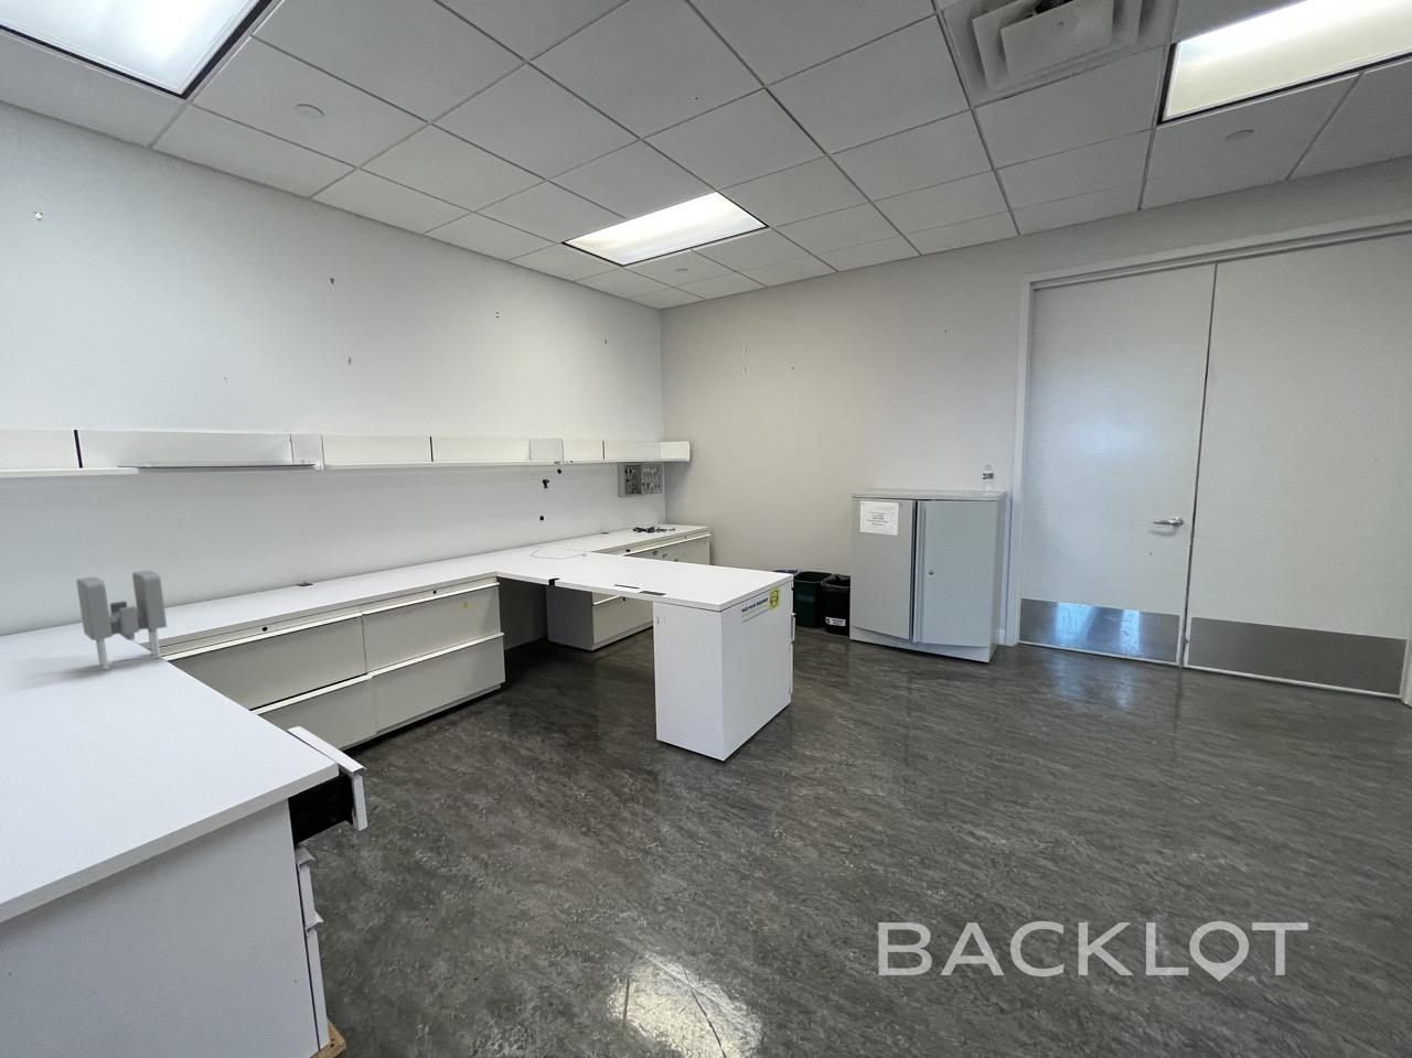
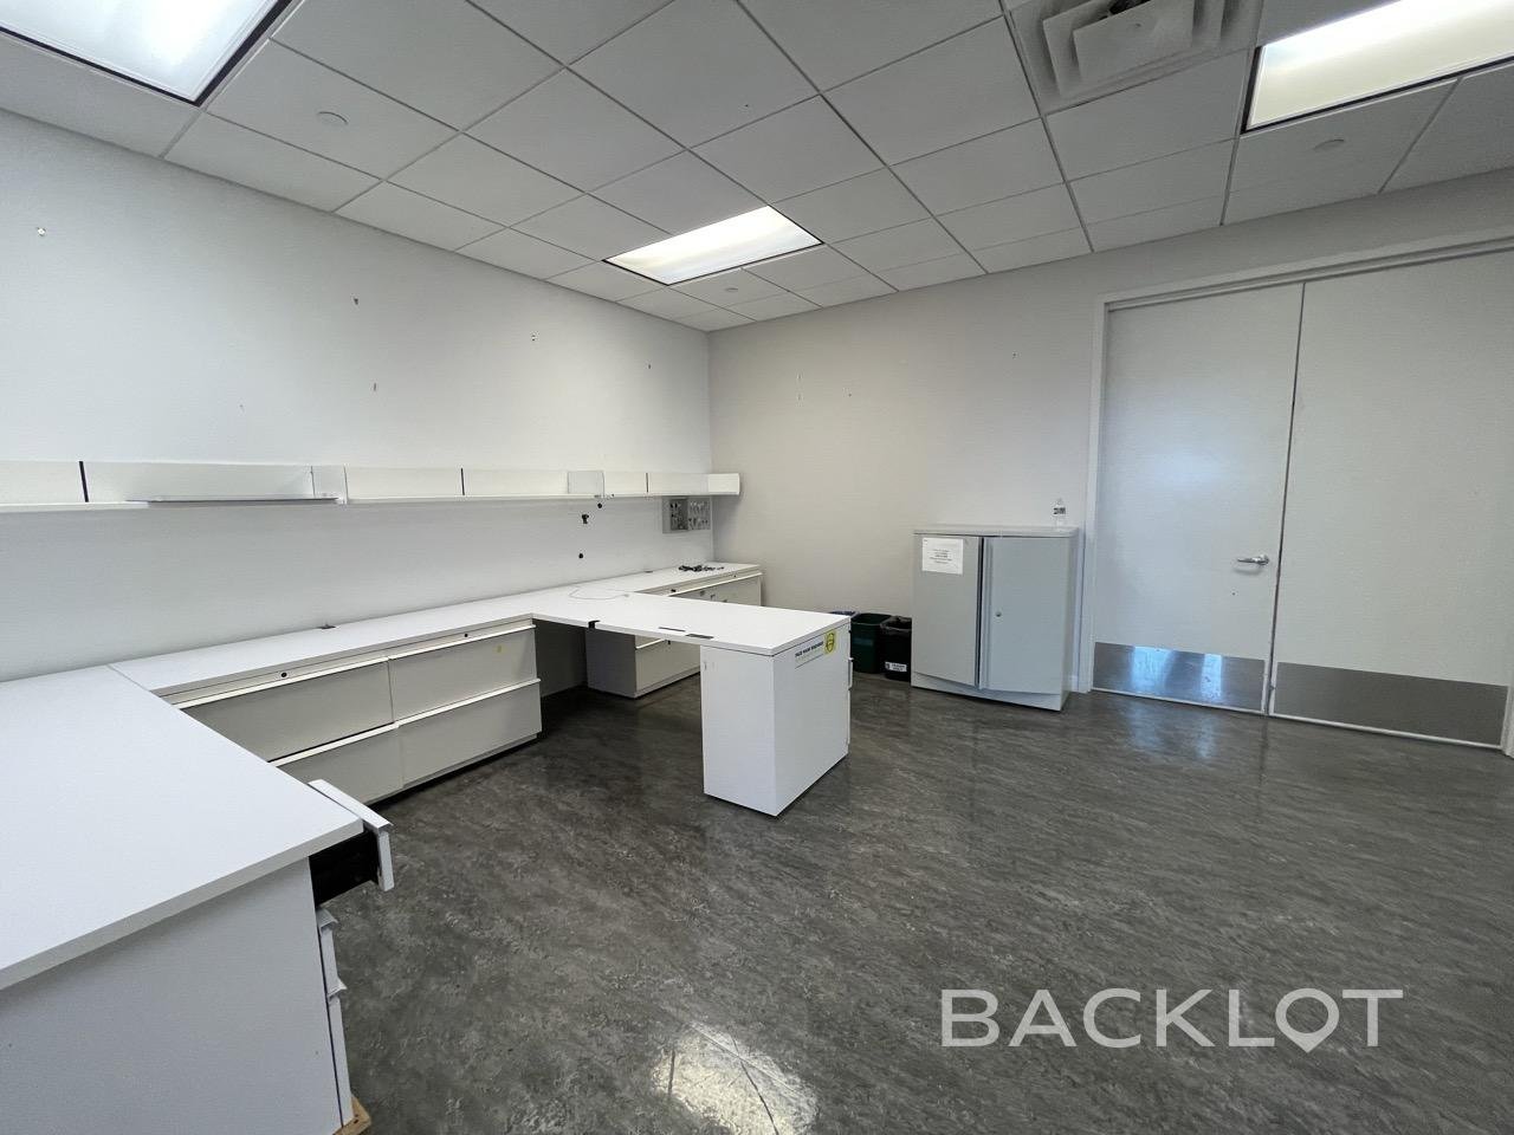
- speaker (125, 618)
